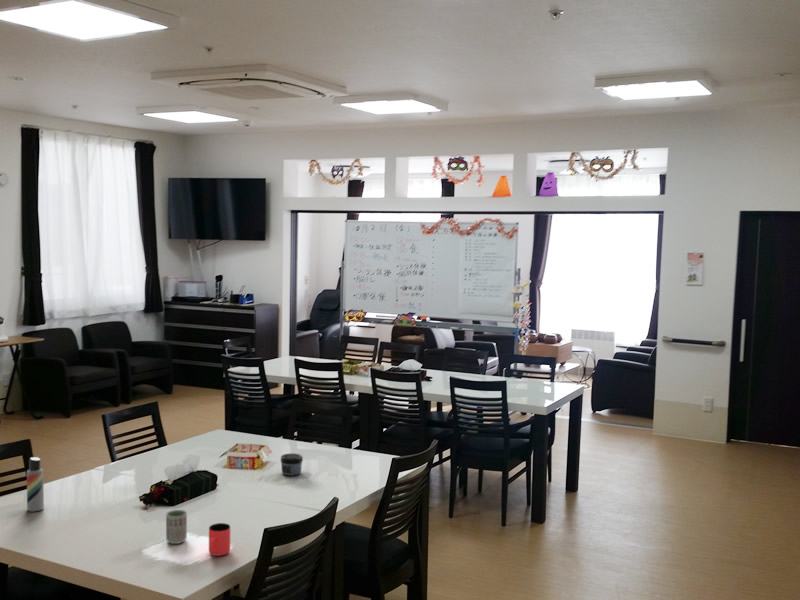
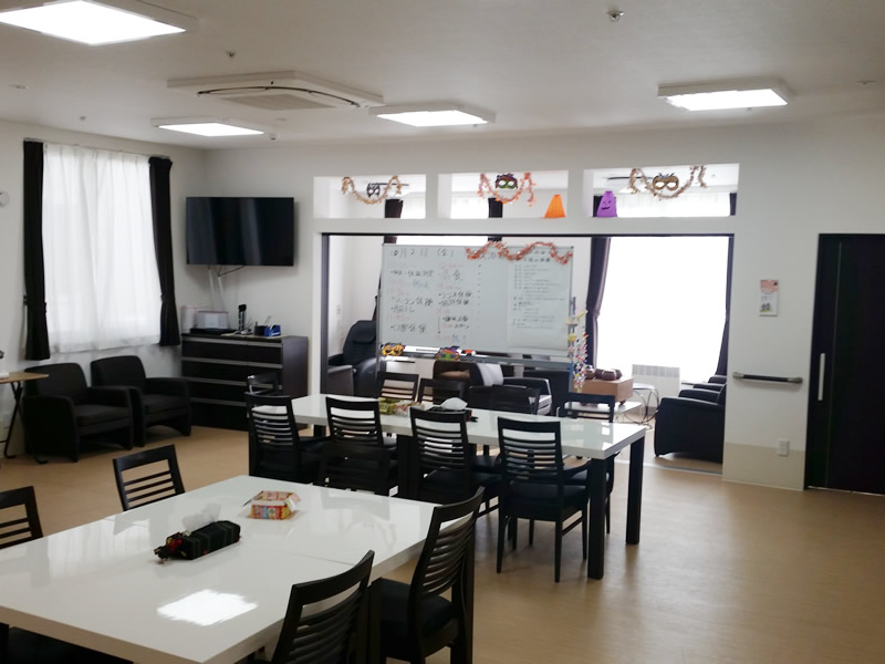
- cup (217, 541)
- lotion bottle (35, 483)
- cup (176, 527)
- jar (291, 464)
